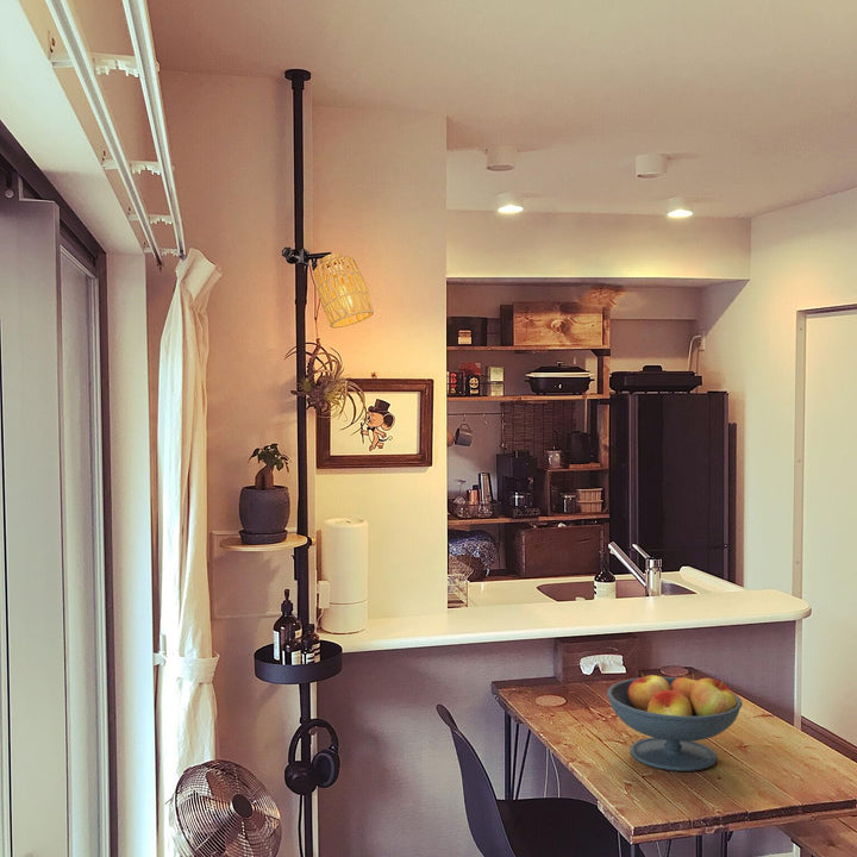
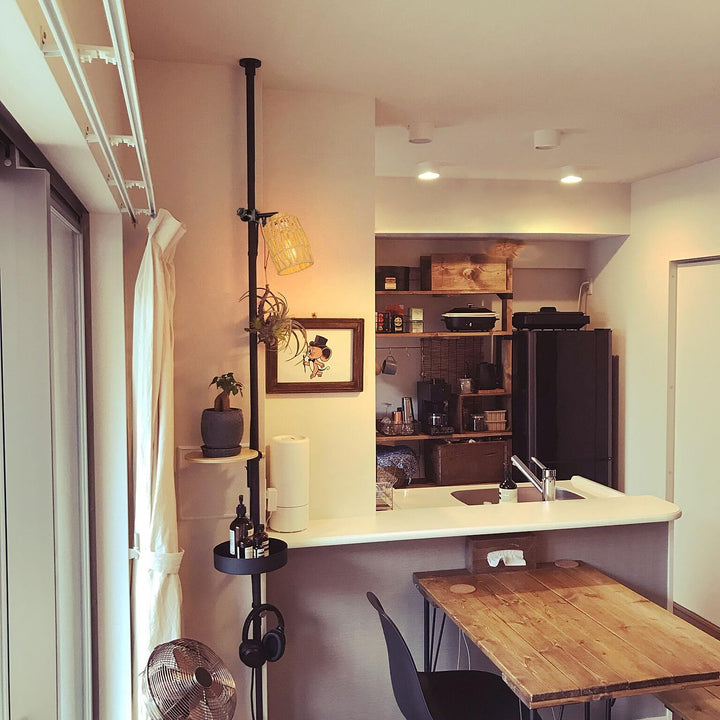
- fruit bowl (673, 714)
